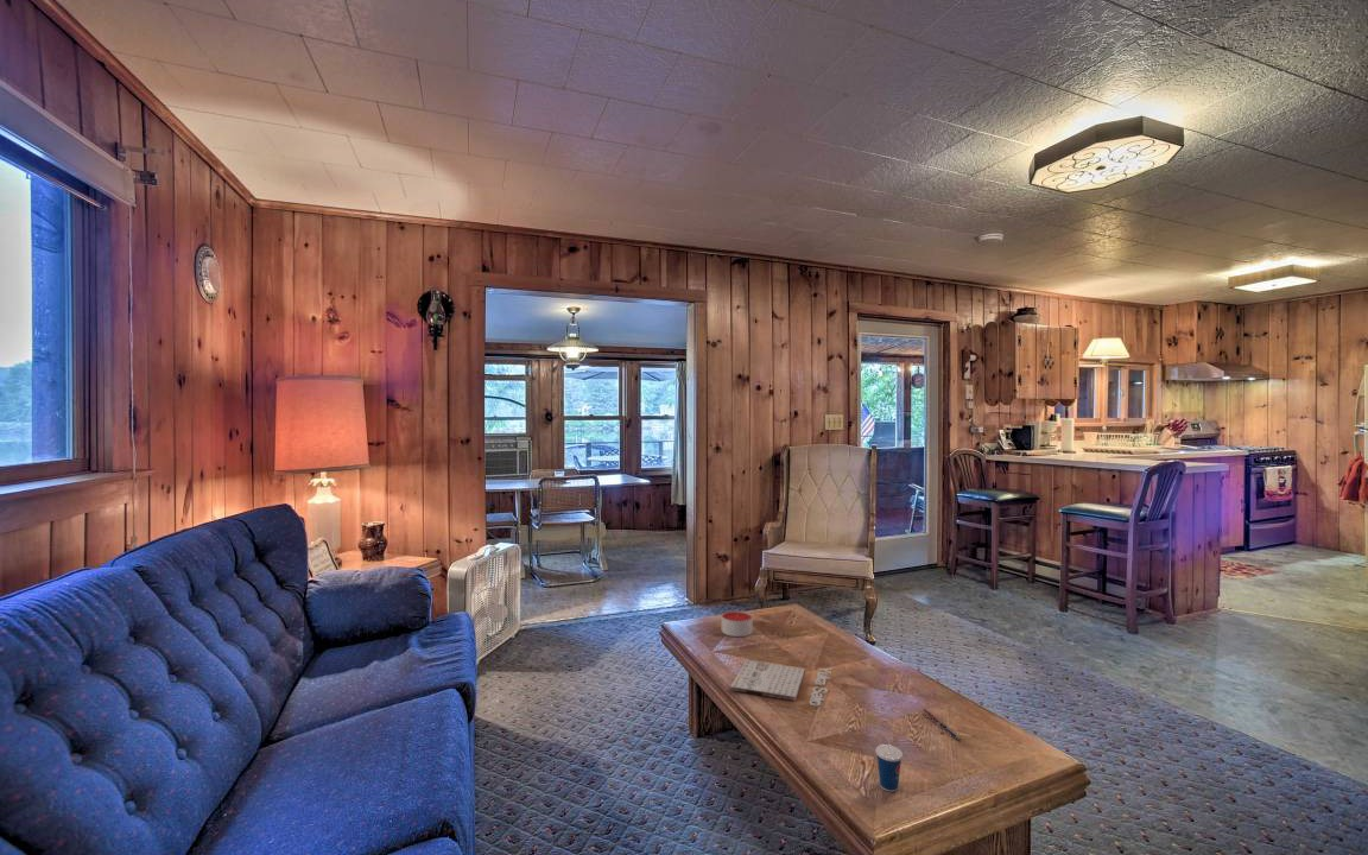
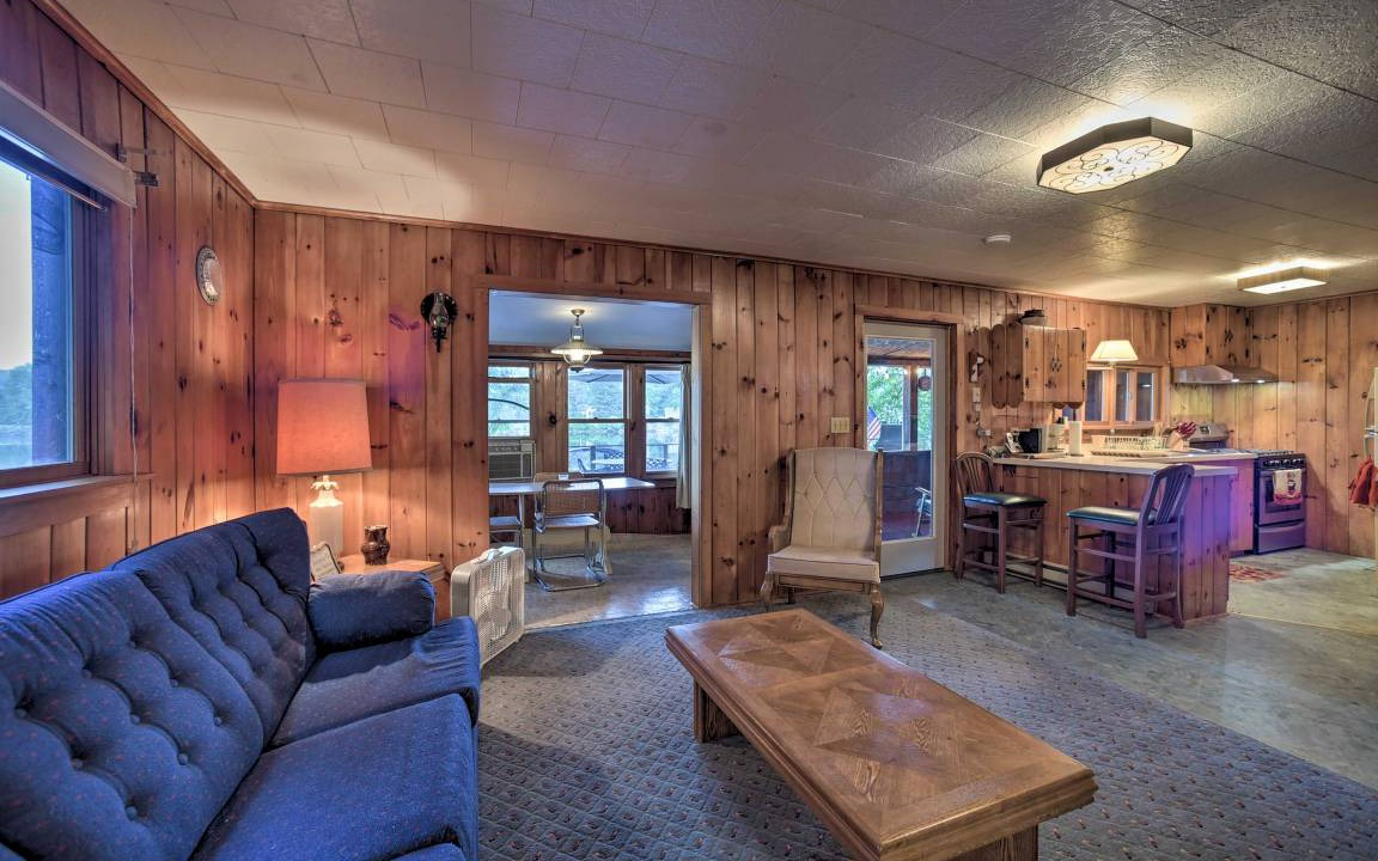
- magazine (783, 677)
- pen (940, 723)
- cup (888, 759)
- candle (736, 622)
